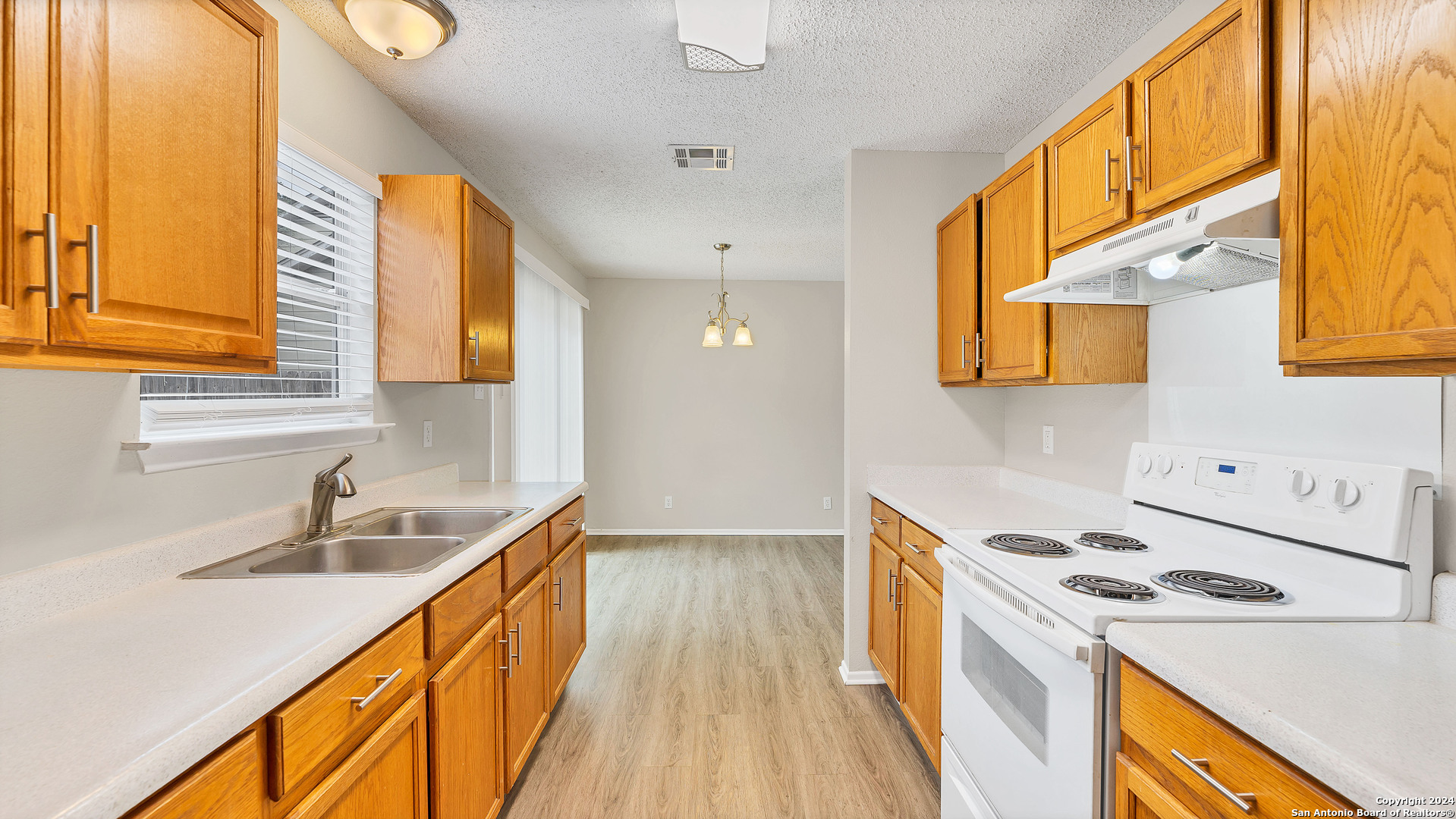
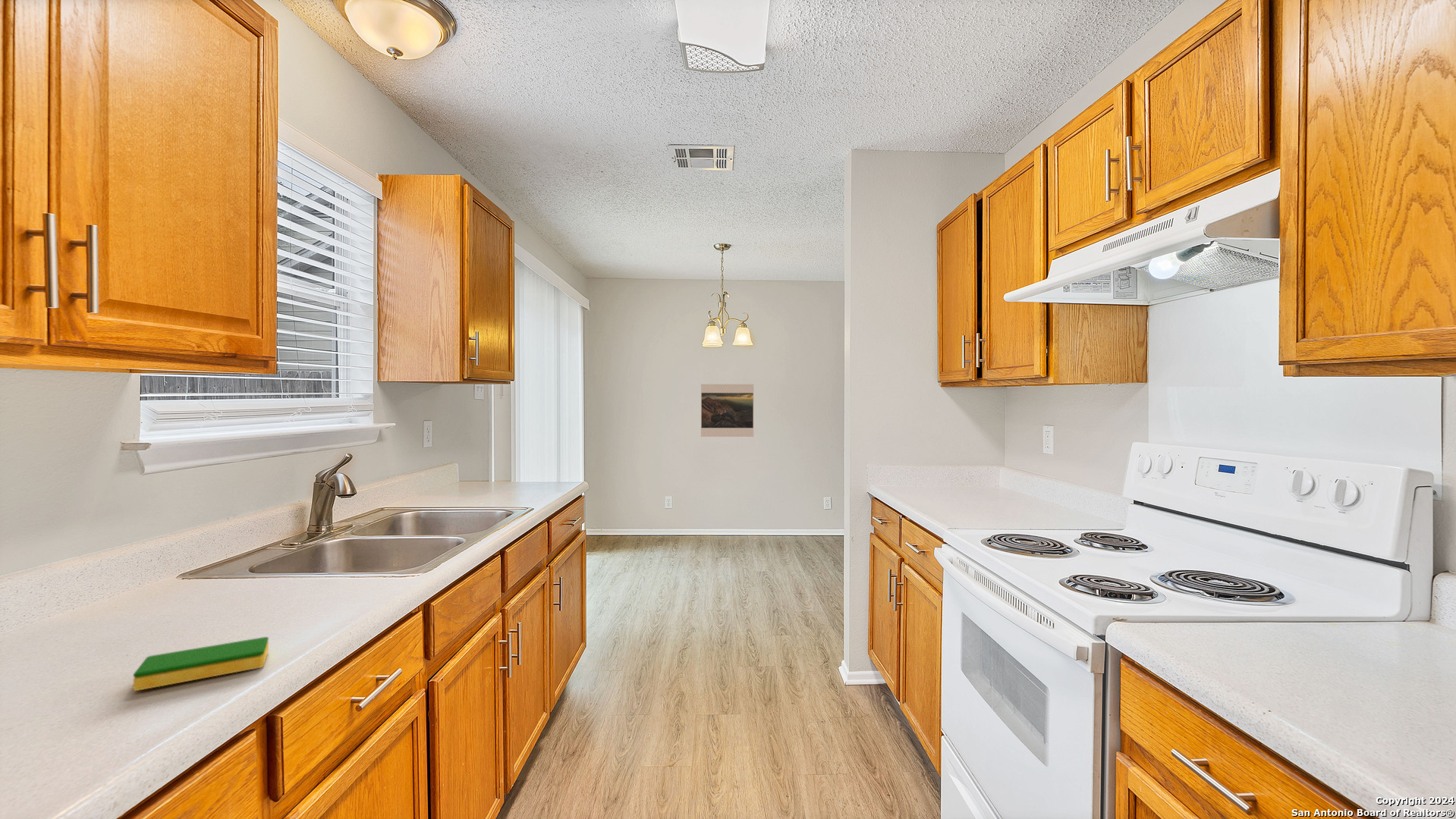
+ dish sponge (206, 661)
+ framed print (727, 410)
